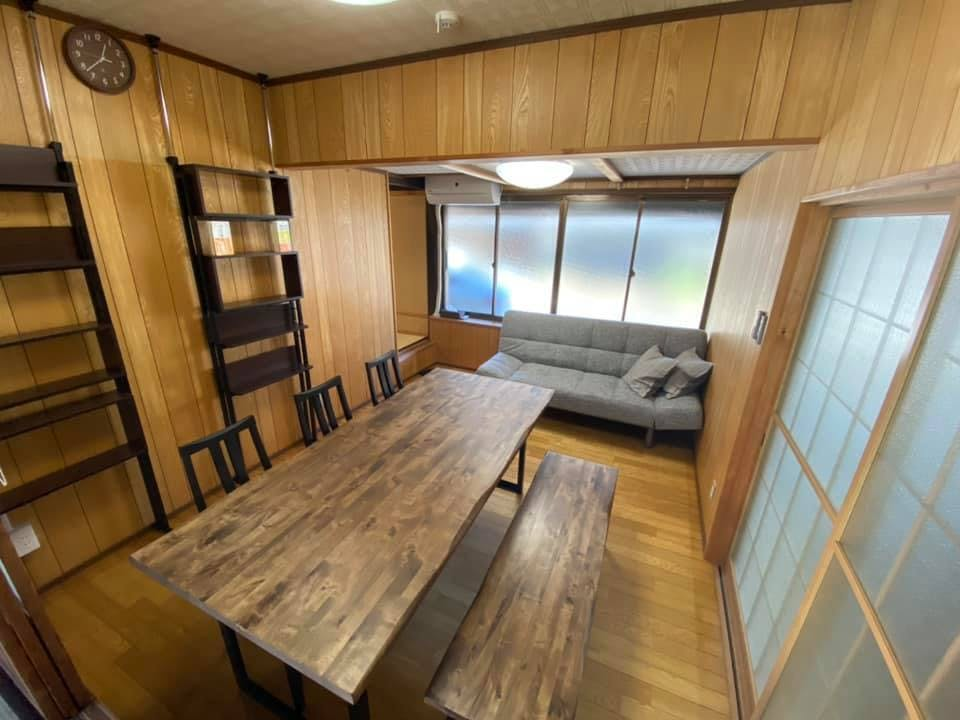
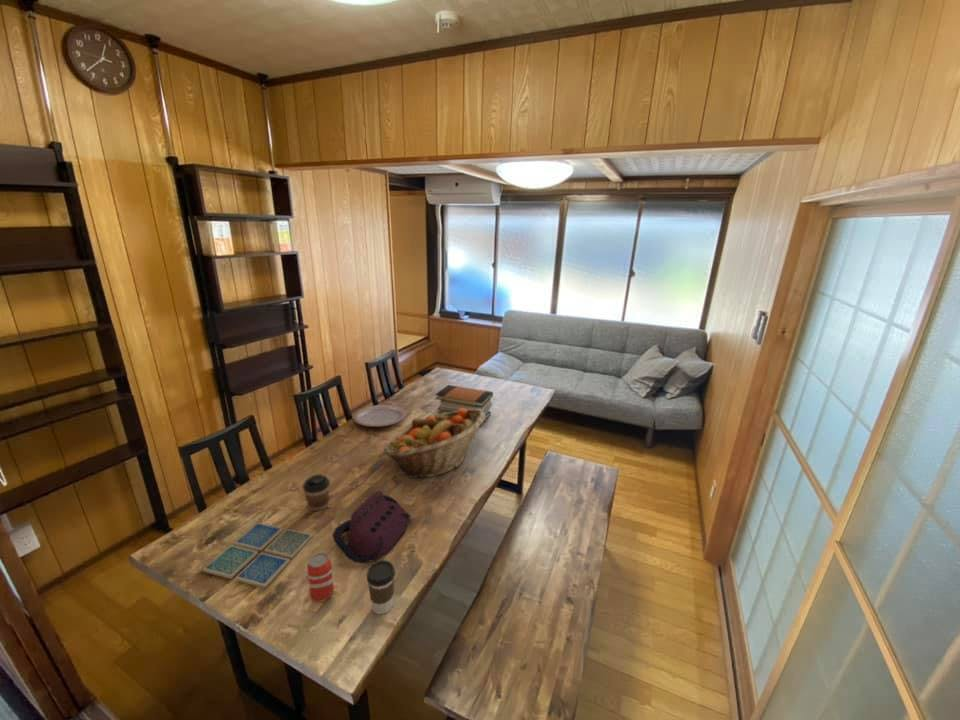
+ coffee cup (317, 491)
+ beverage can (320, 577)
+ coffee cup (381, 587)
+ drink coaster (260, 551)
+ fruit basket (436, 438)
+ book stack (464, 404)
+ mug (372, 518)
+ plate (380, 416)
